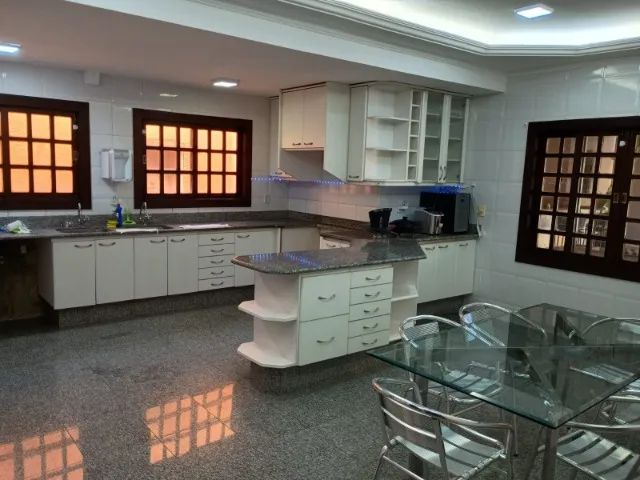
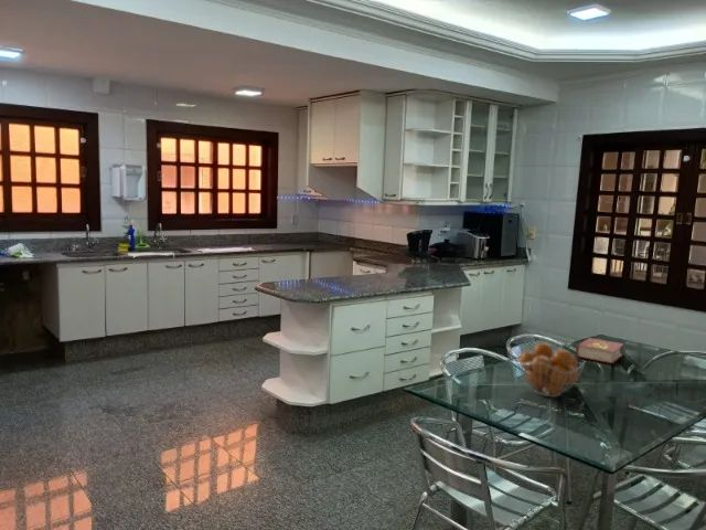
+ book (600, 350)
+ fruit basket (548, 369)
